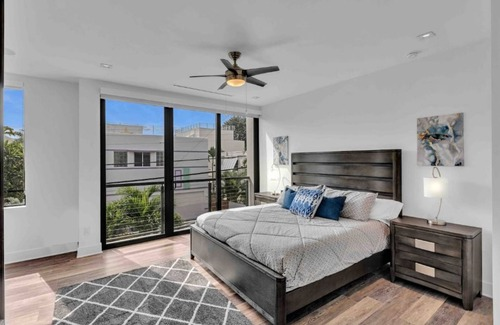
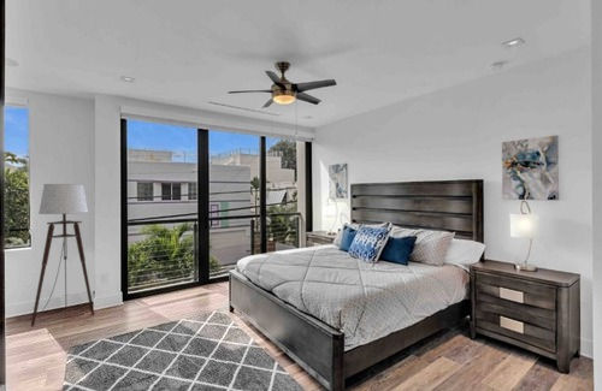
+ floor lamp (49, 248)
